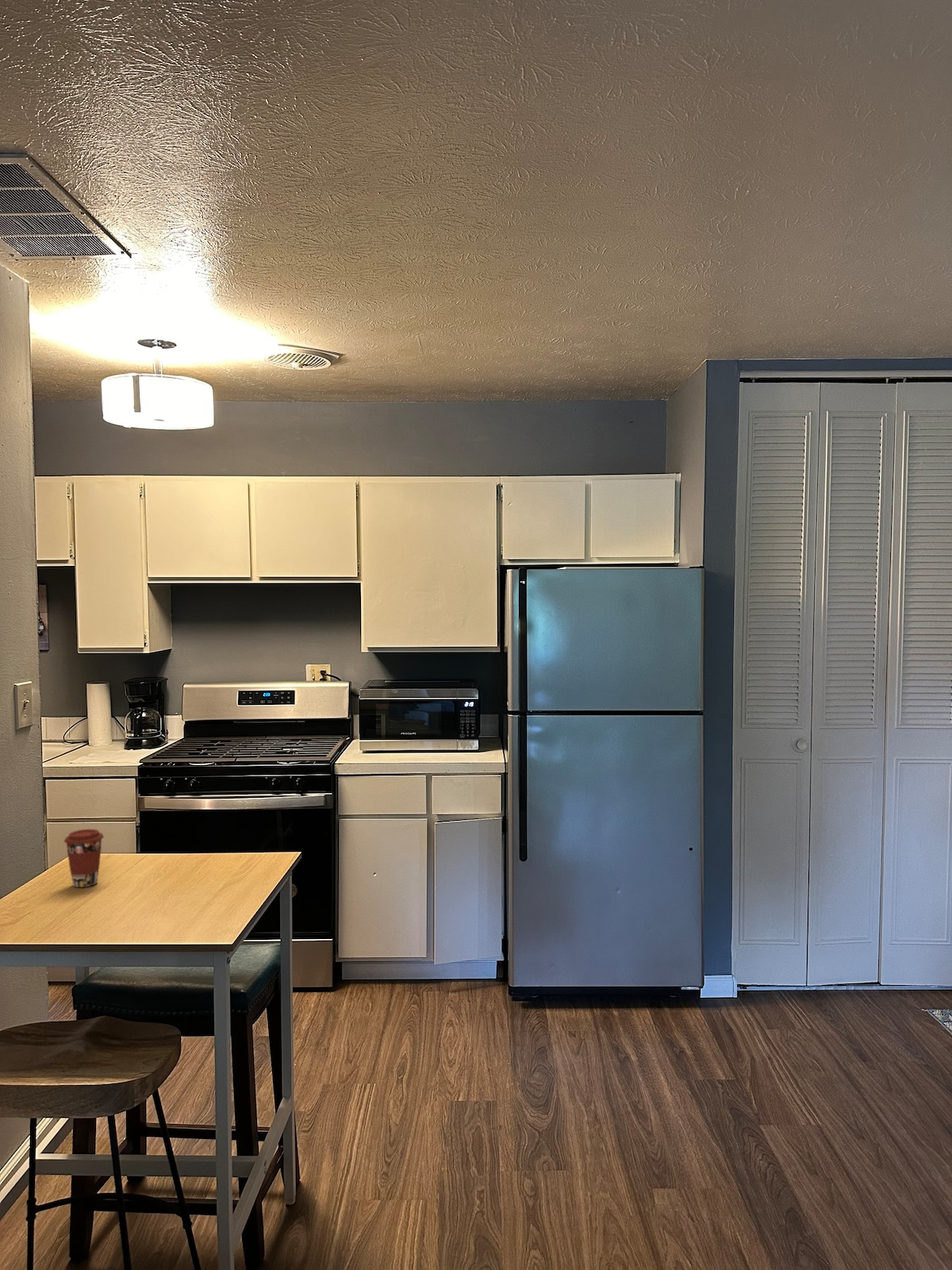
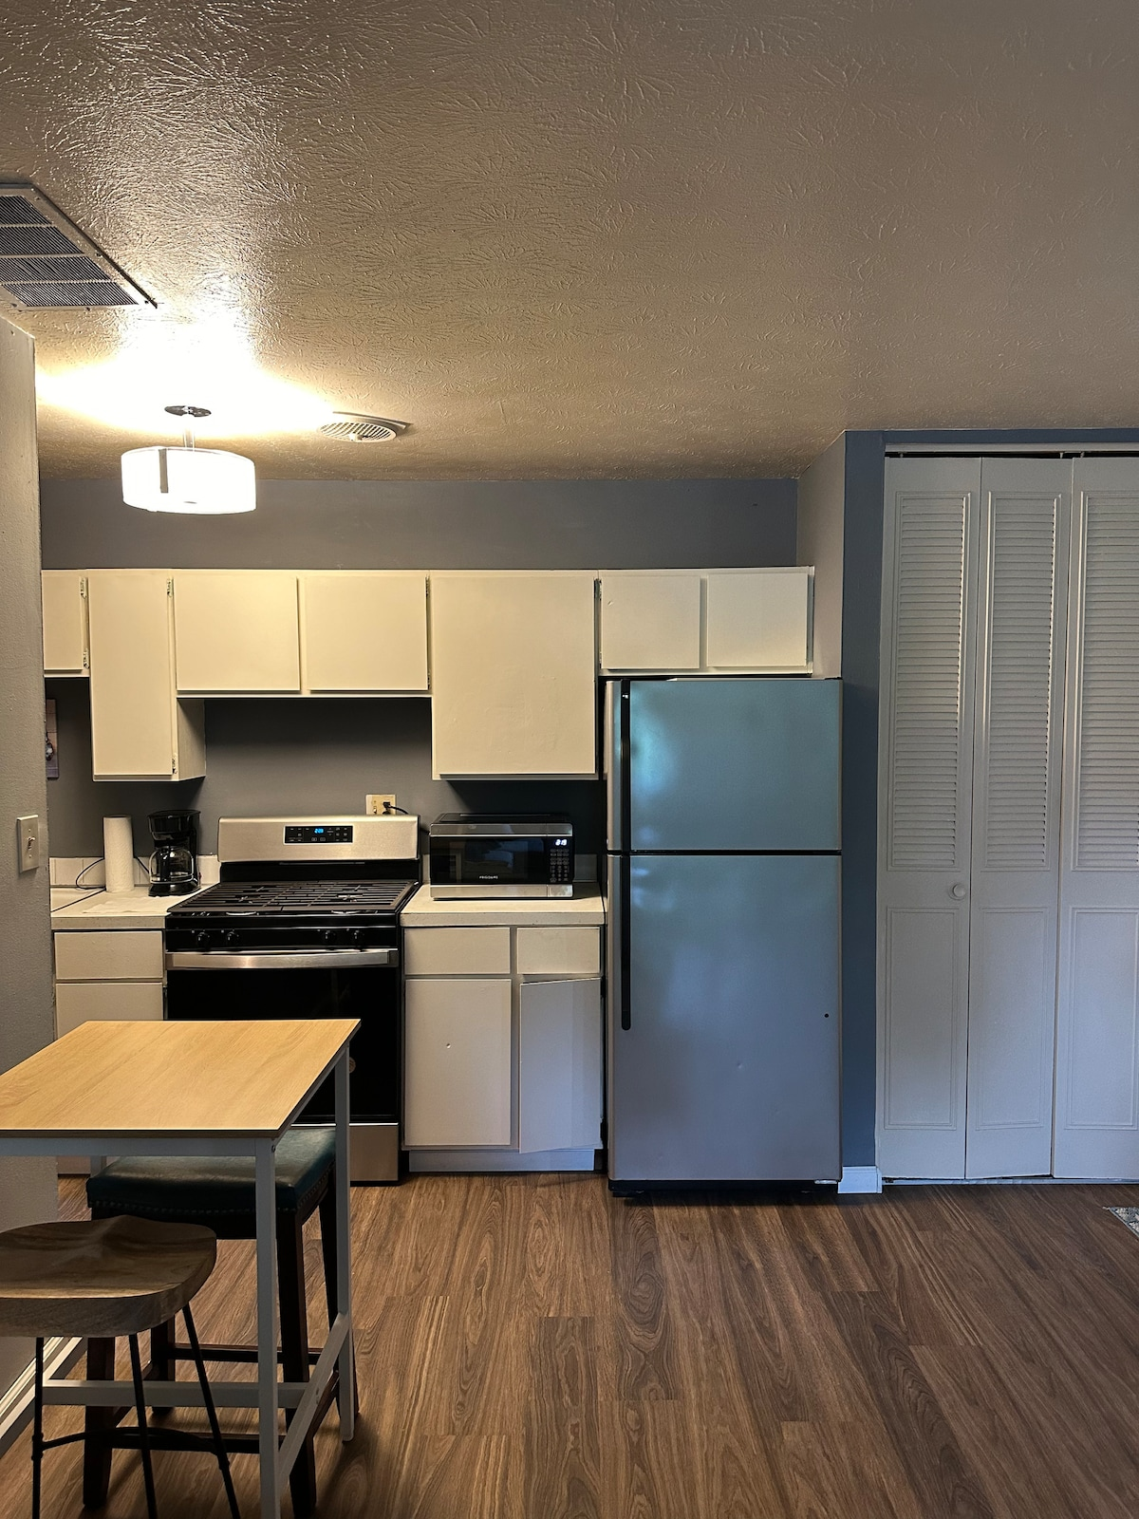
- coffee cup (84, 858)
